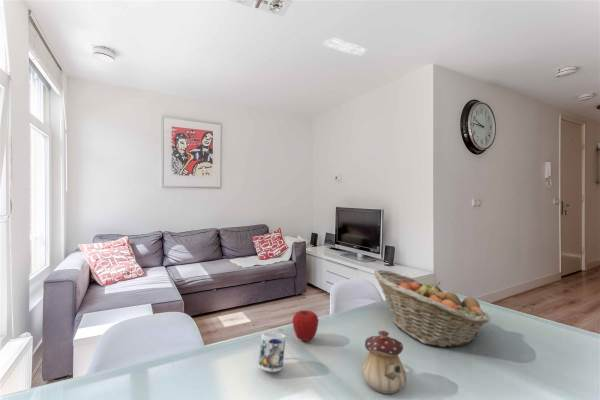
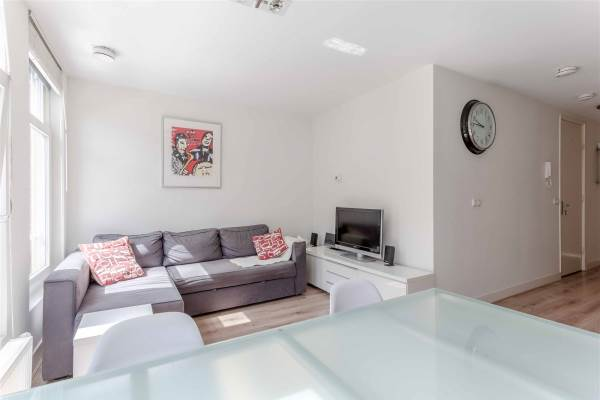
- teapot (382, 355)
- apple (305, 324)
- fruit basket (425, 301)
- mug (269, 349)
